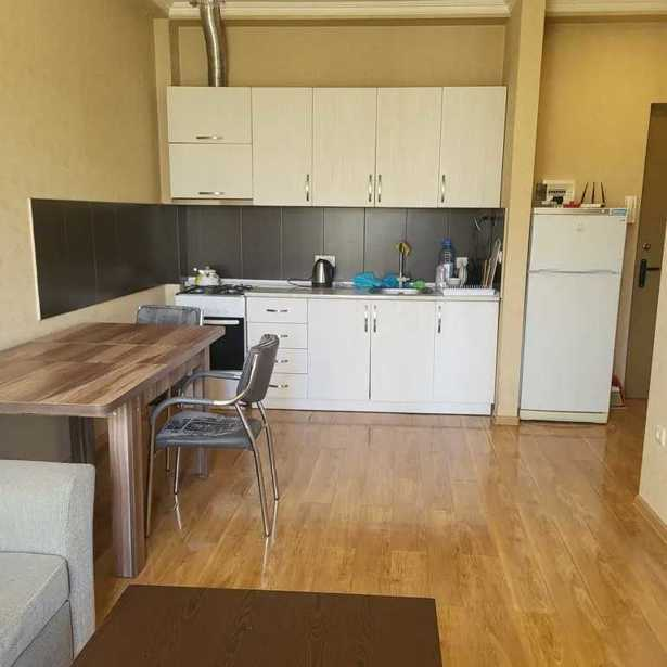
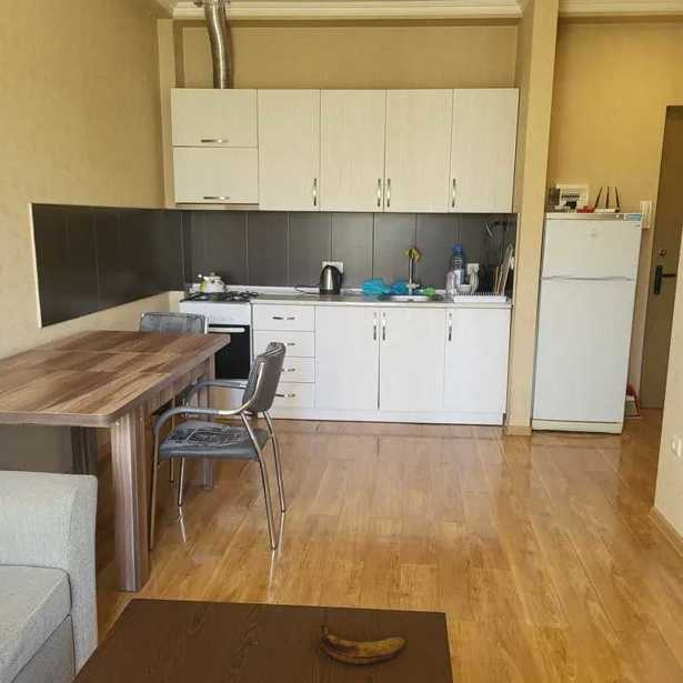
+ banana (361, 643)
